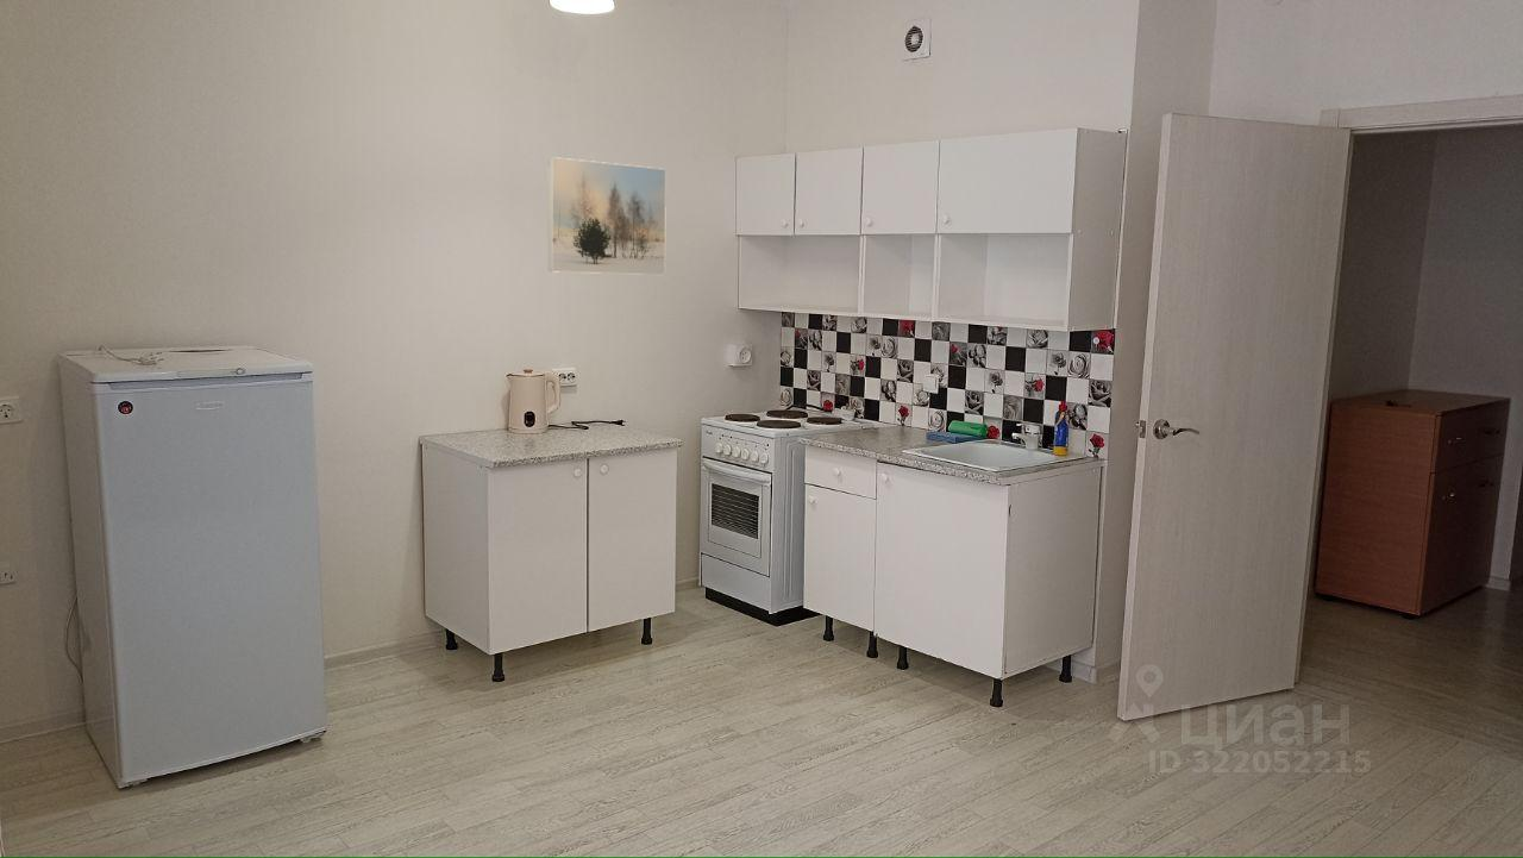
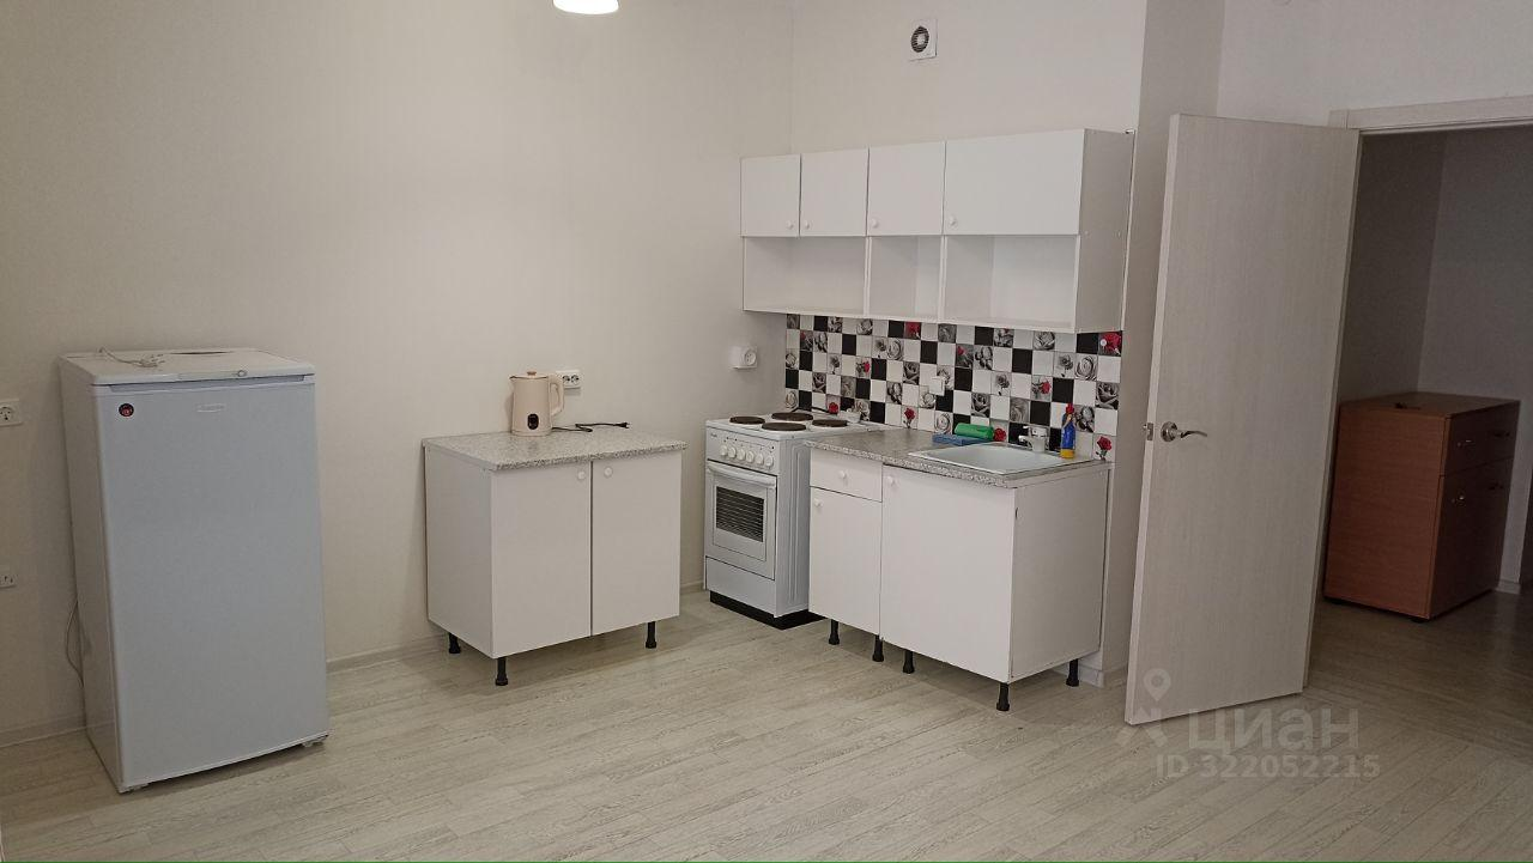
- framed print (608, 218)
